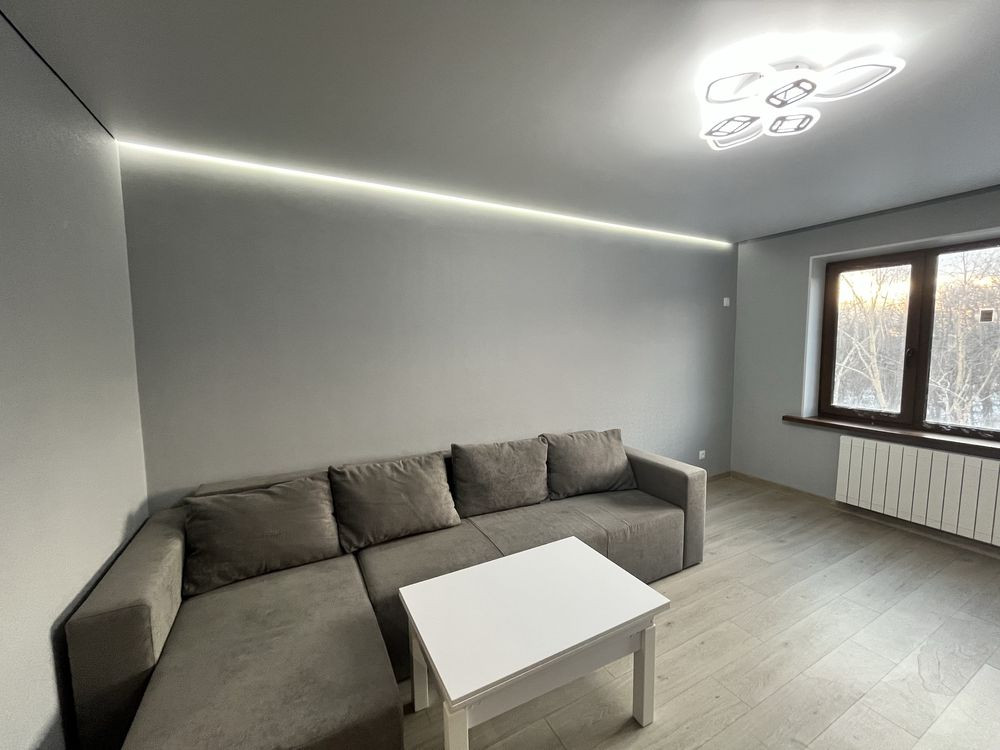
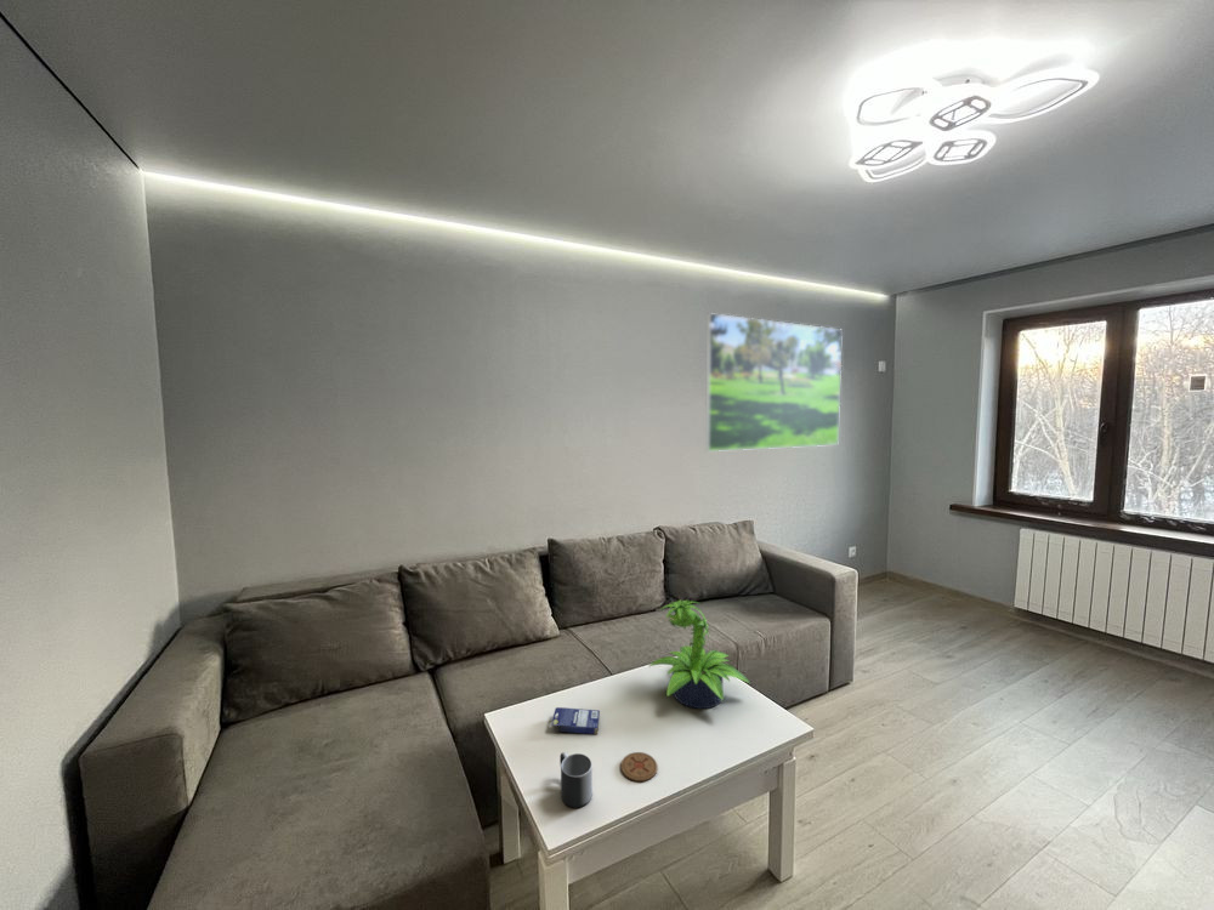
+ small box (575, 720)
+ coaster (639, 766)
+ mug (573, 774)
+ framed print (778, 386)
+ potted plant (697, 647)
